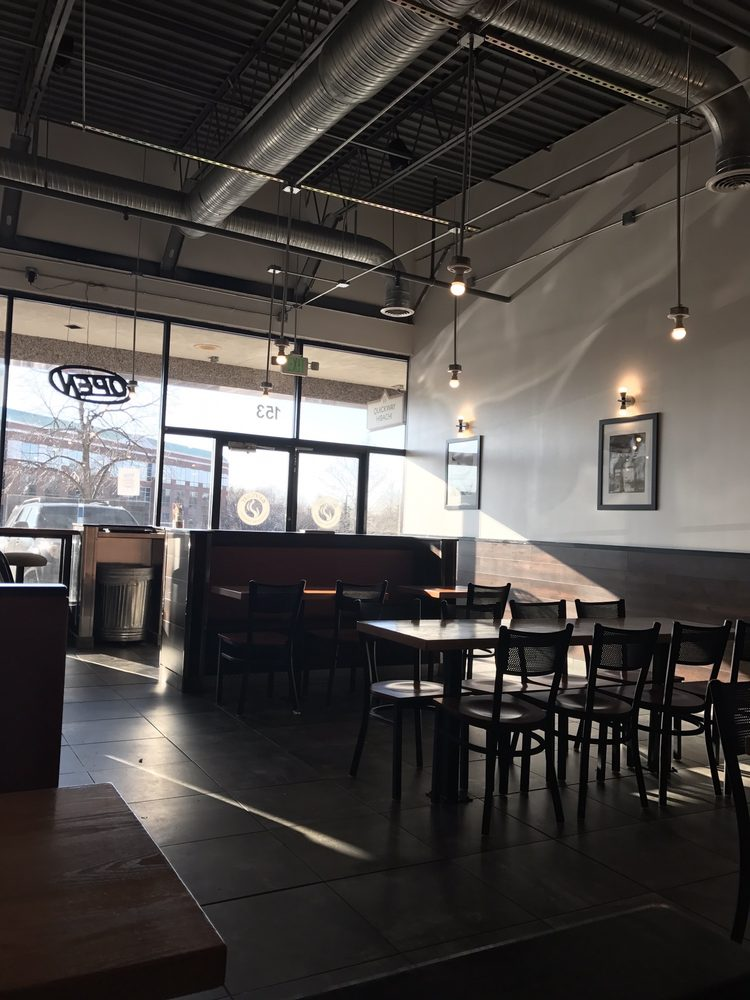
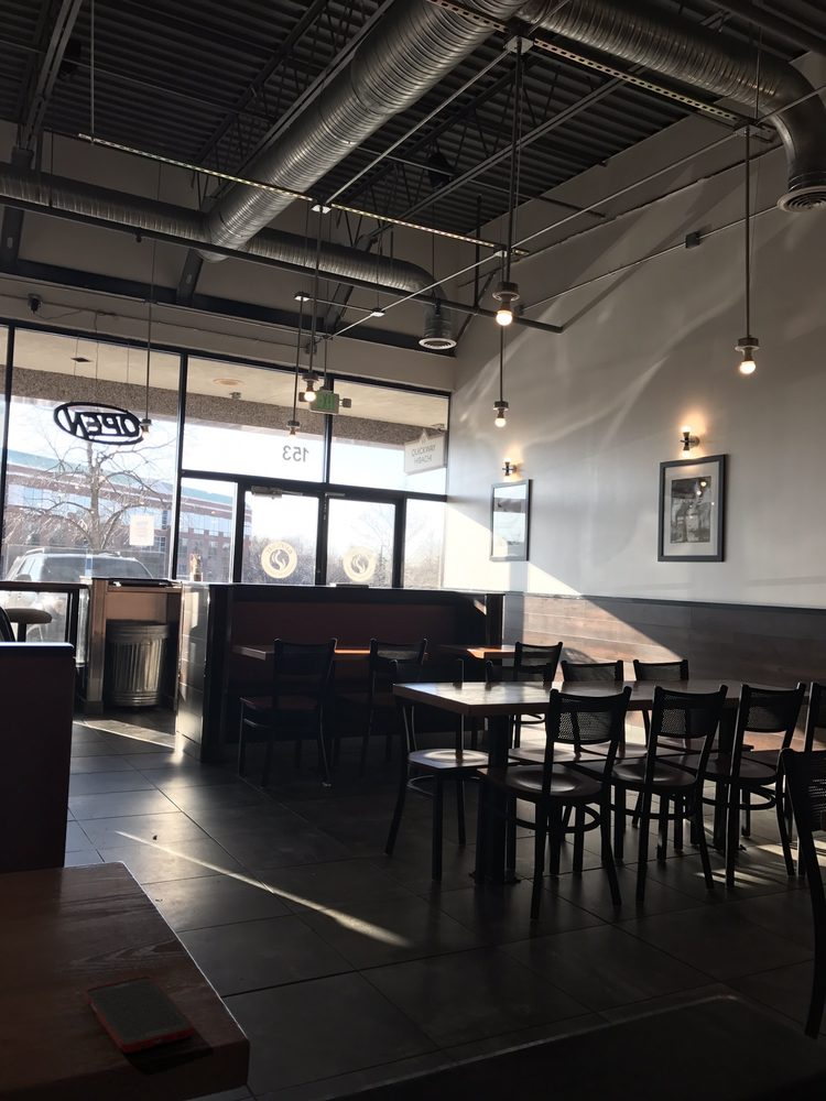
+ cell phone (137, 1012)
